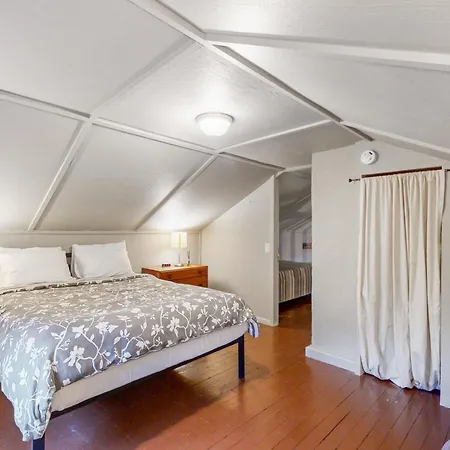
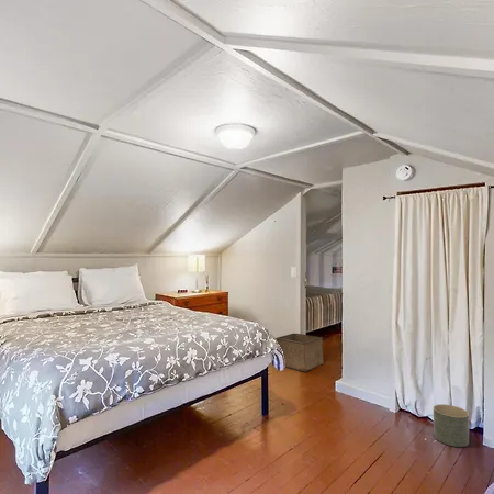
+ storage bin (300, 350)
+ planter (450, 425)
